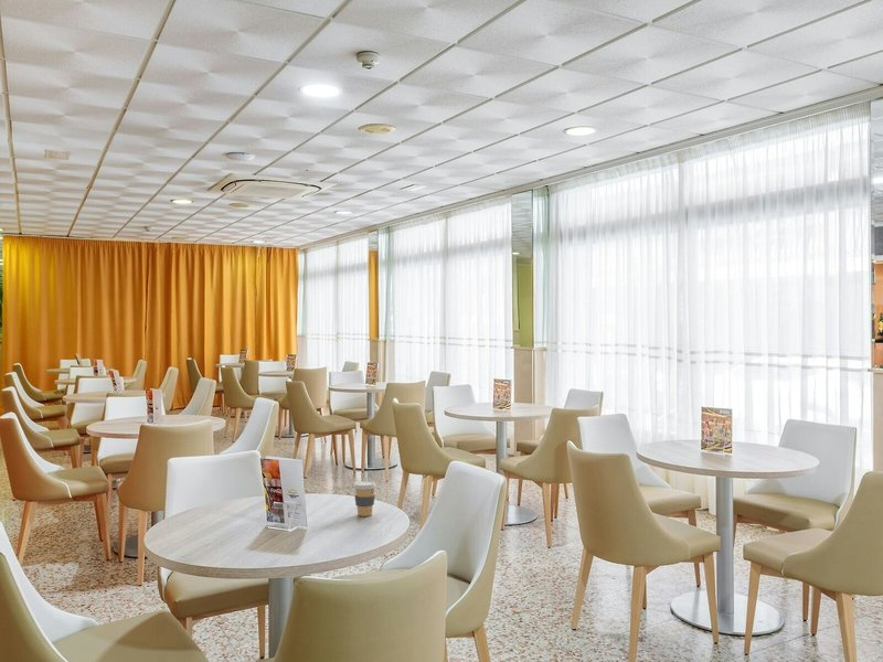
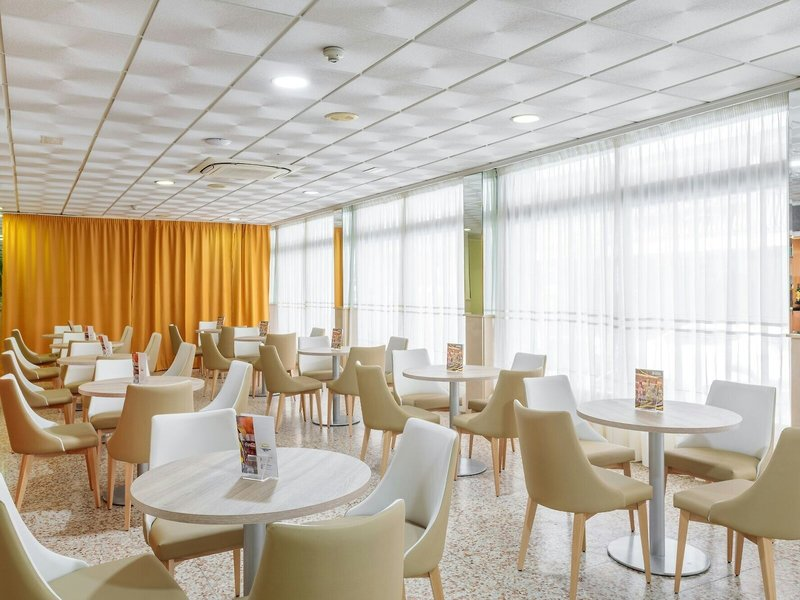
- coffee cup (364, 499)
